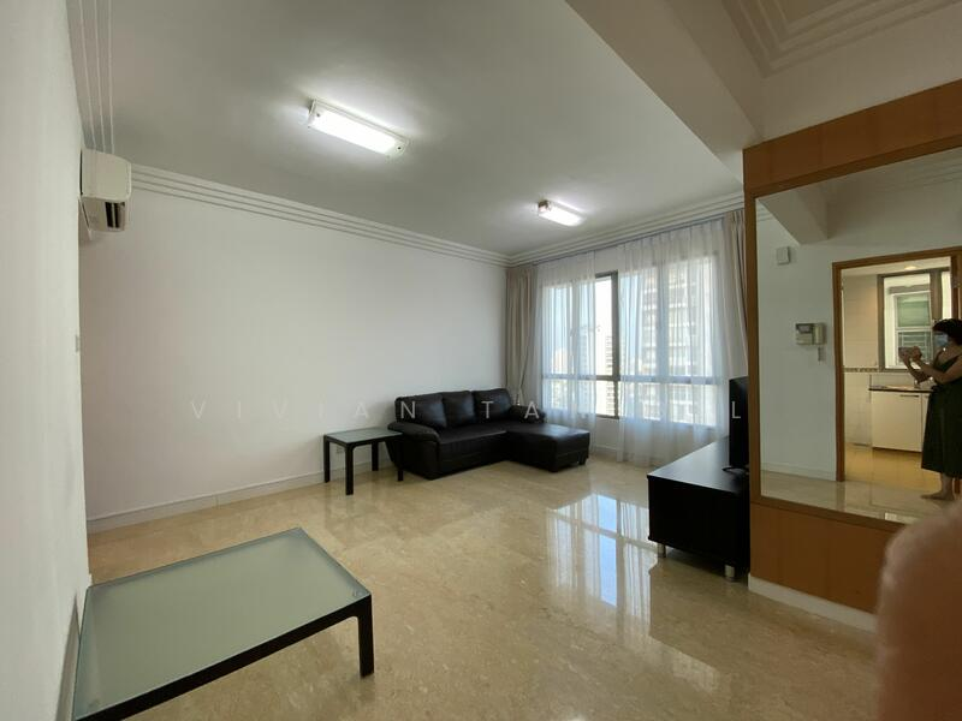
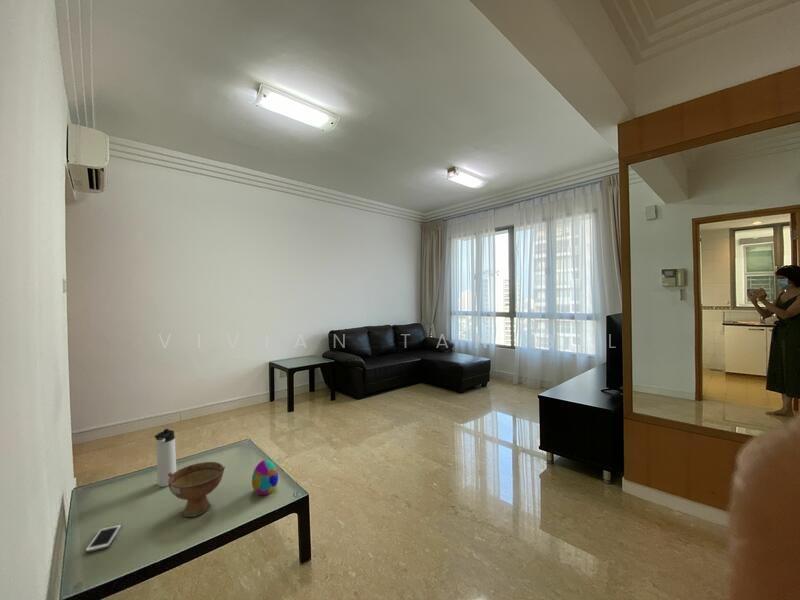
+ cell phone (104, 537)
+ bowl (196, 490)
+ thermos bottle (164, 458)
+ decorative egg (265, 475)
